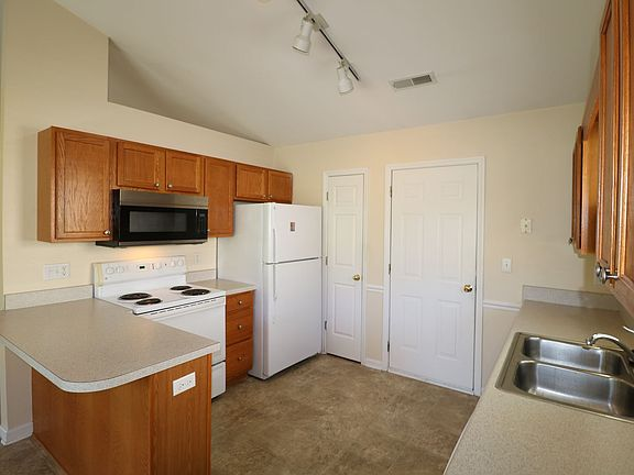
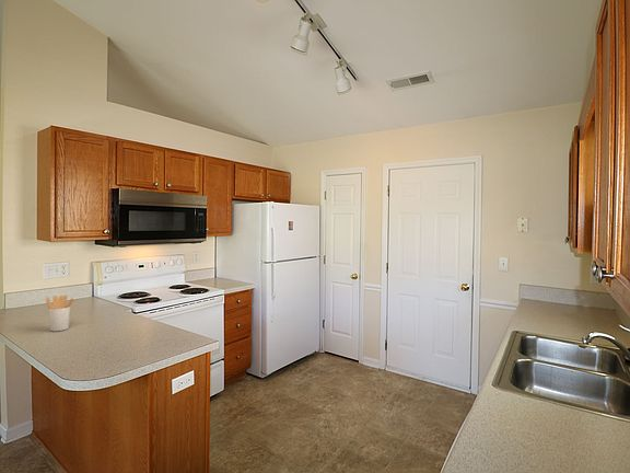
+ utensil holder (59, 311)
